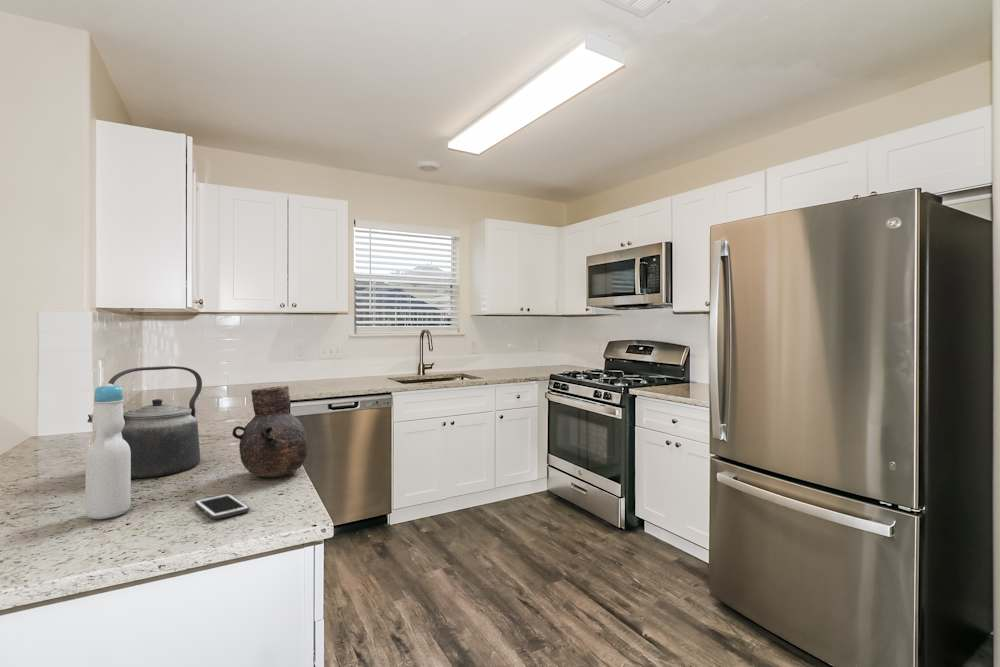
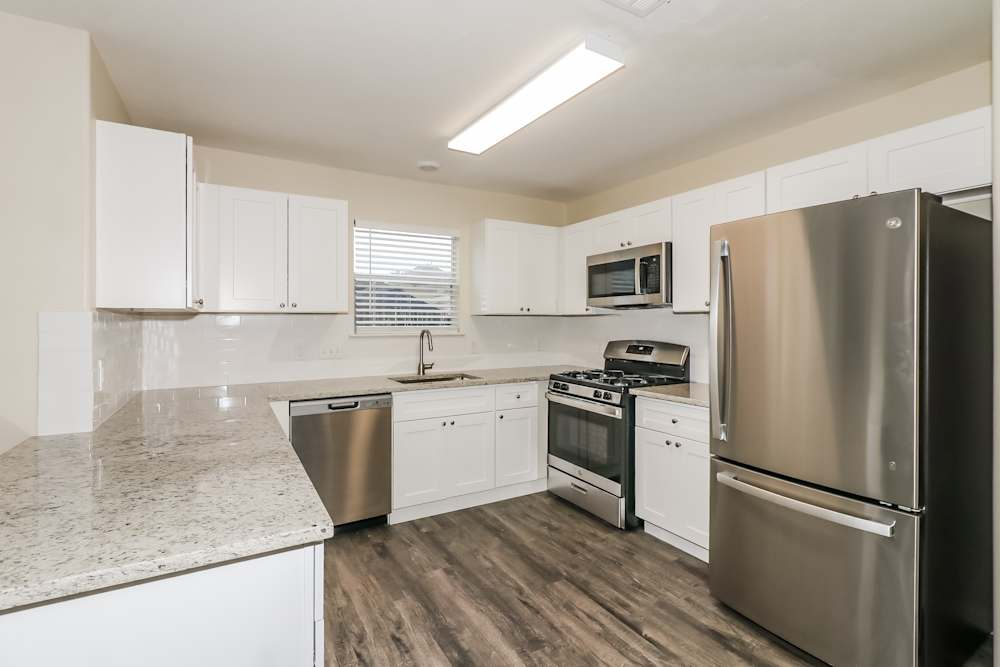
- bottle (108, 449)
- cell phone (221, 505)
- kettle (148, 418)
- vase (274, 429)
